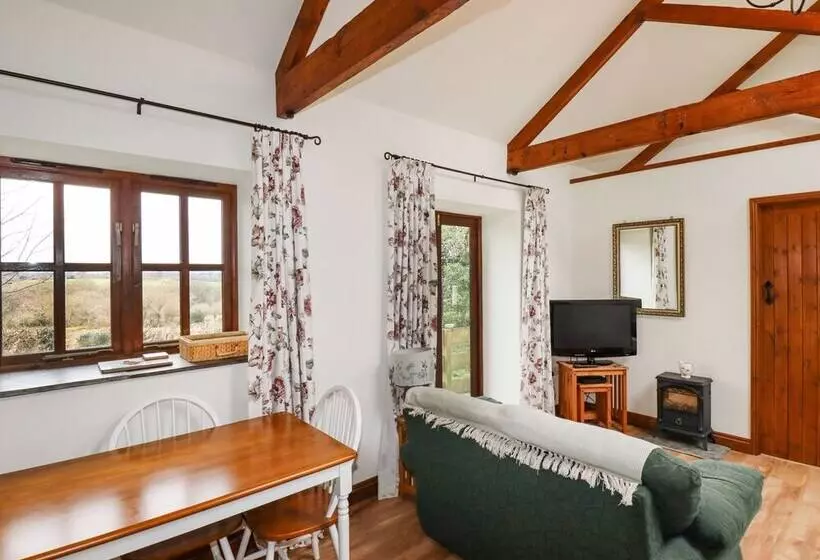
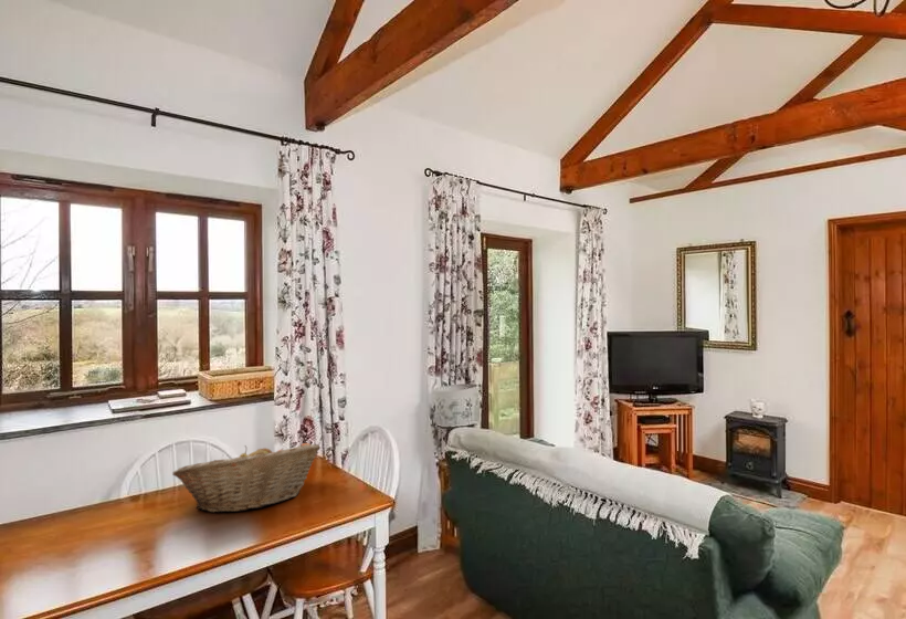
+ fruit basket (251, 470)
